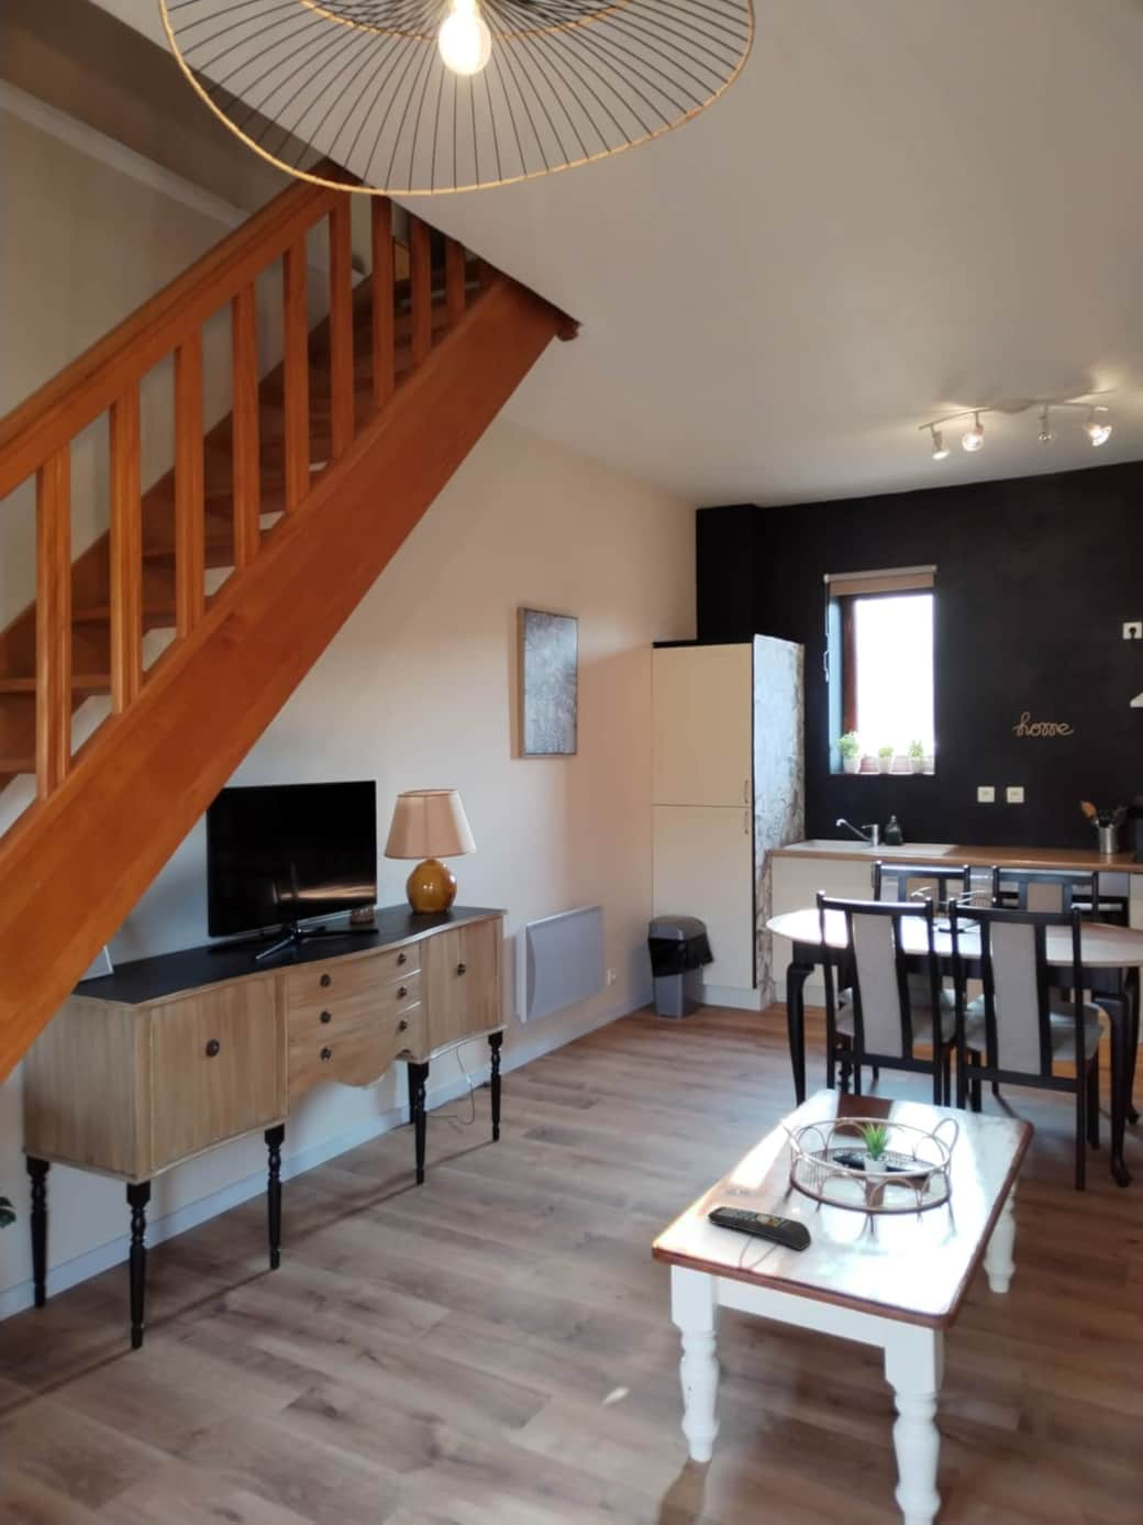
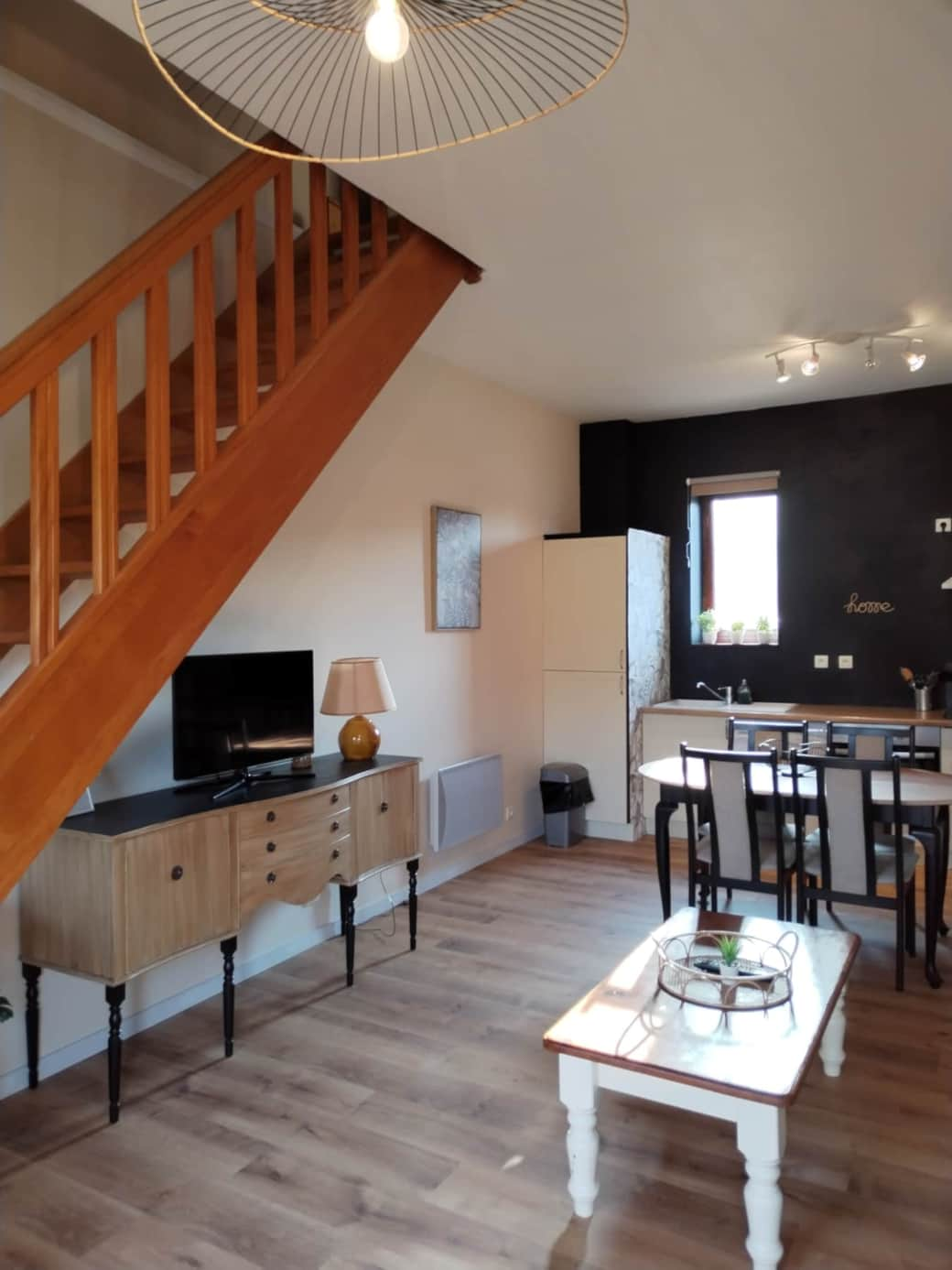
- remote control (759, 1224)
